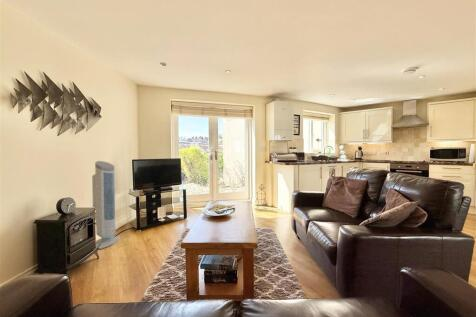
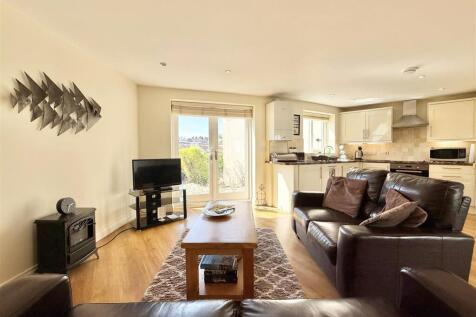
- air purifier (105, 201)
